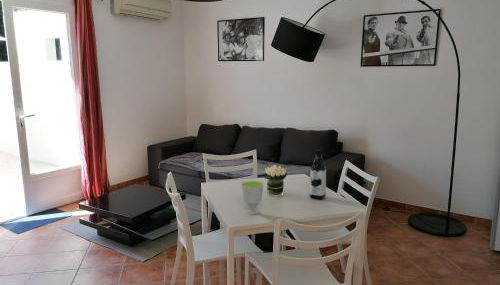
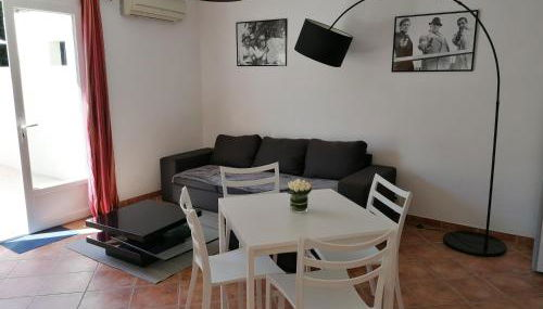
- cup (252, 198)
- water bottle (318, 174)
